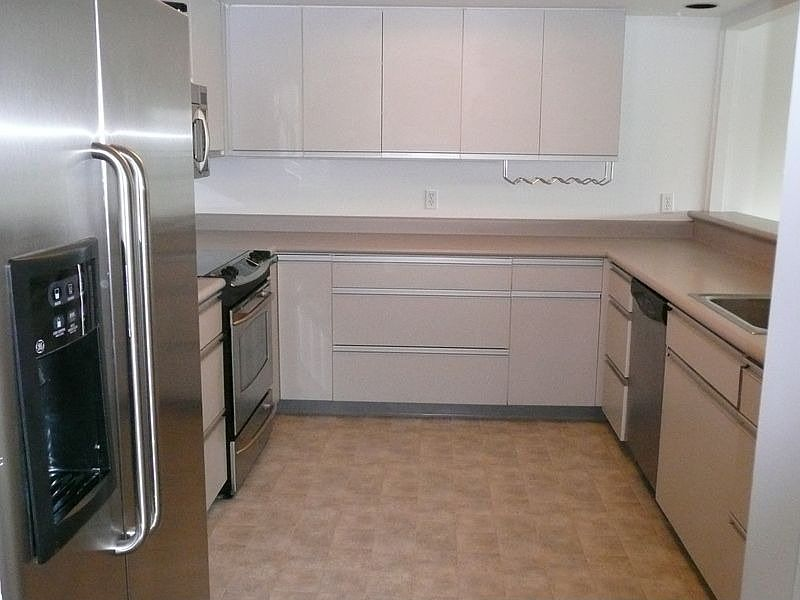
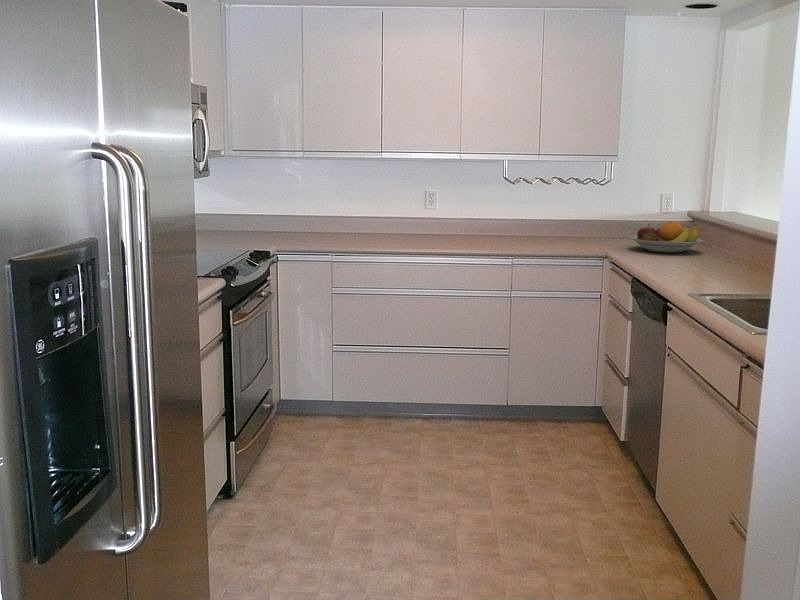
+ fruit bowl (665, 235)
